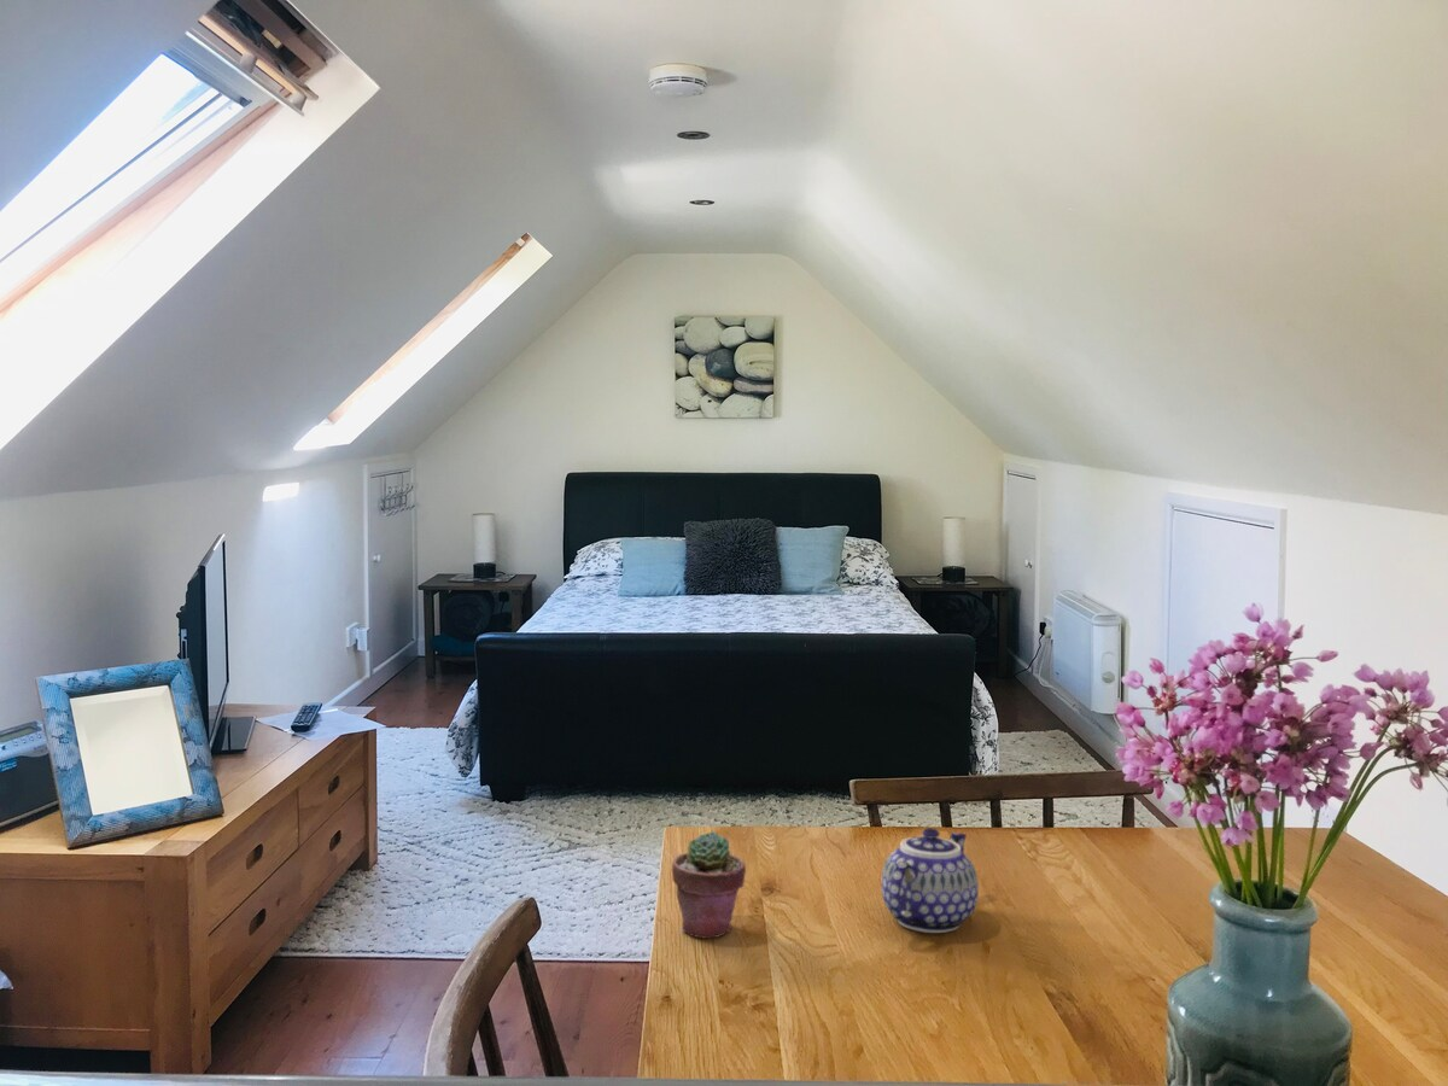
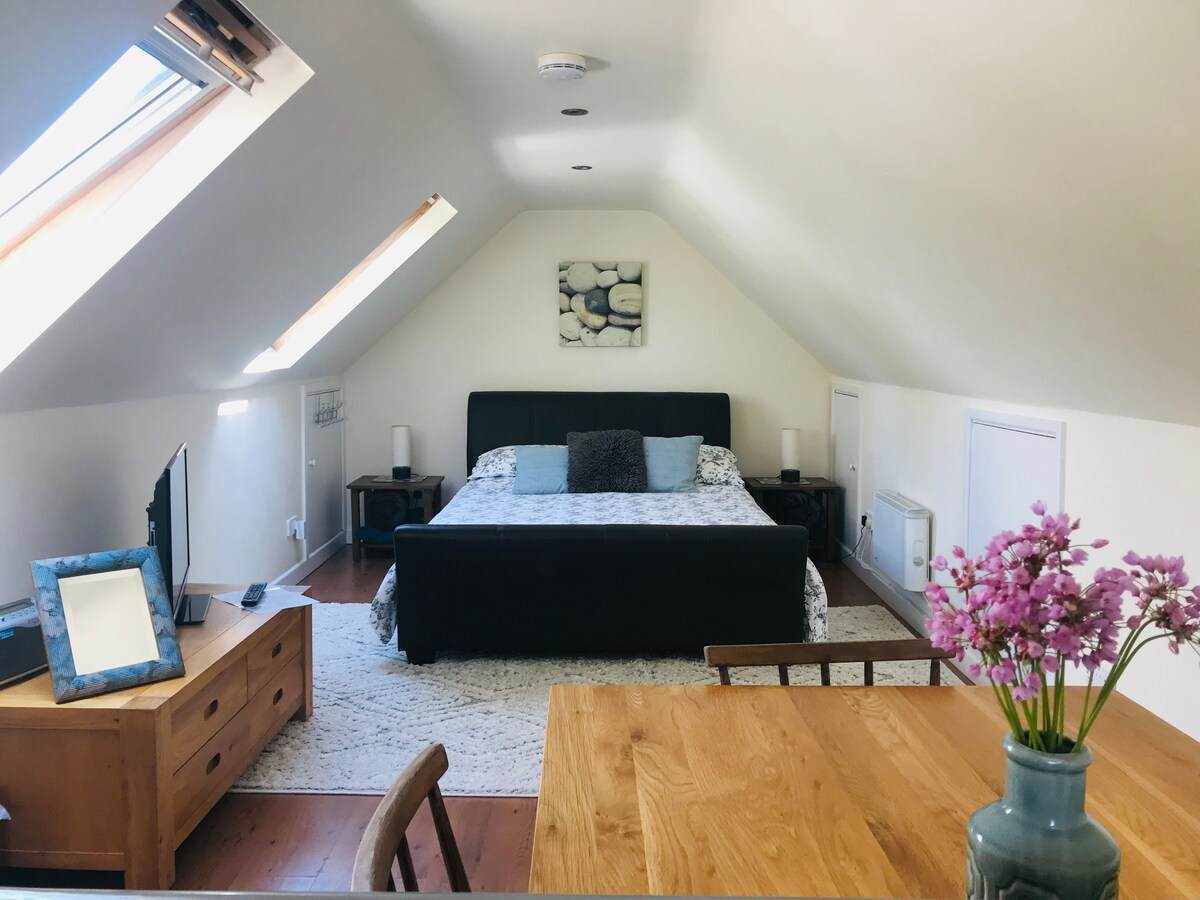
- potted succulent (708, 881)
- teapot (929, 874)
